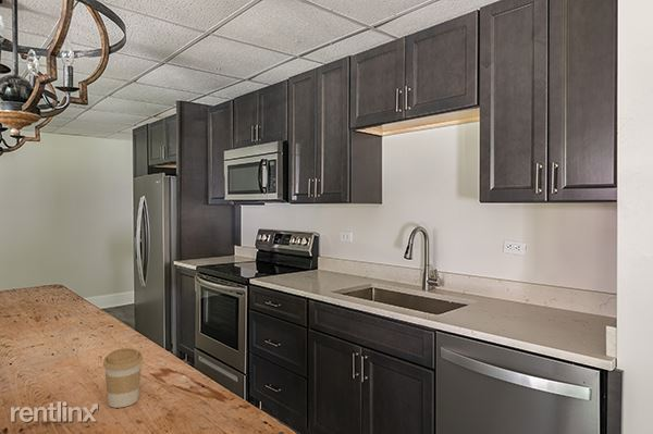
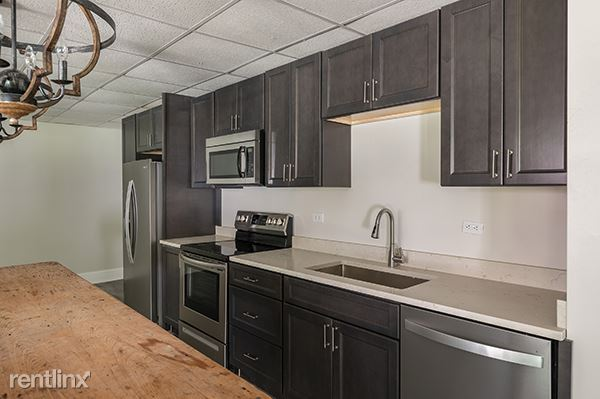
- coffee cup (123, 376)
